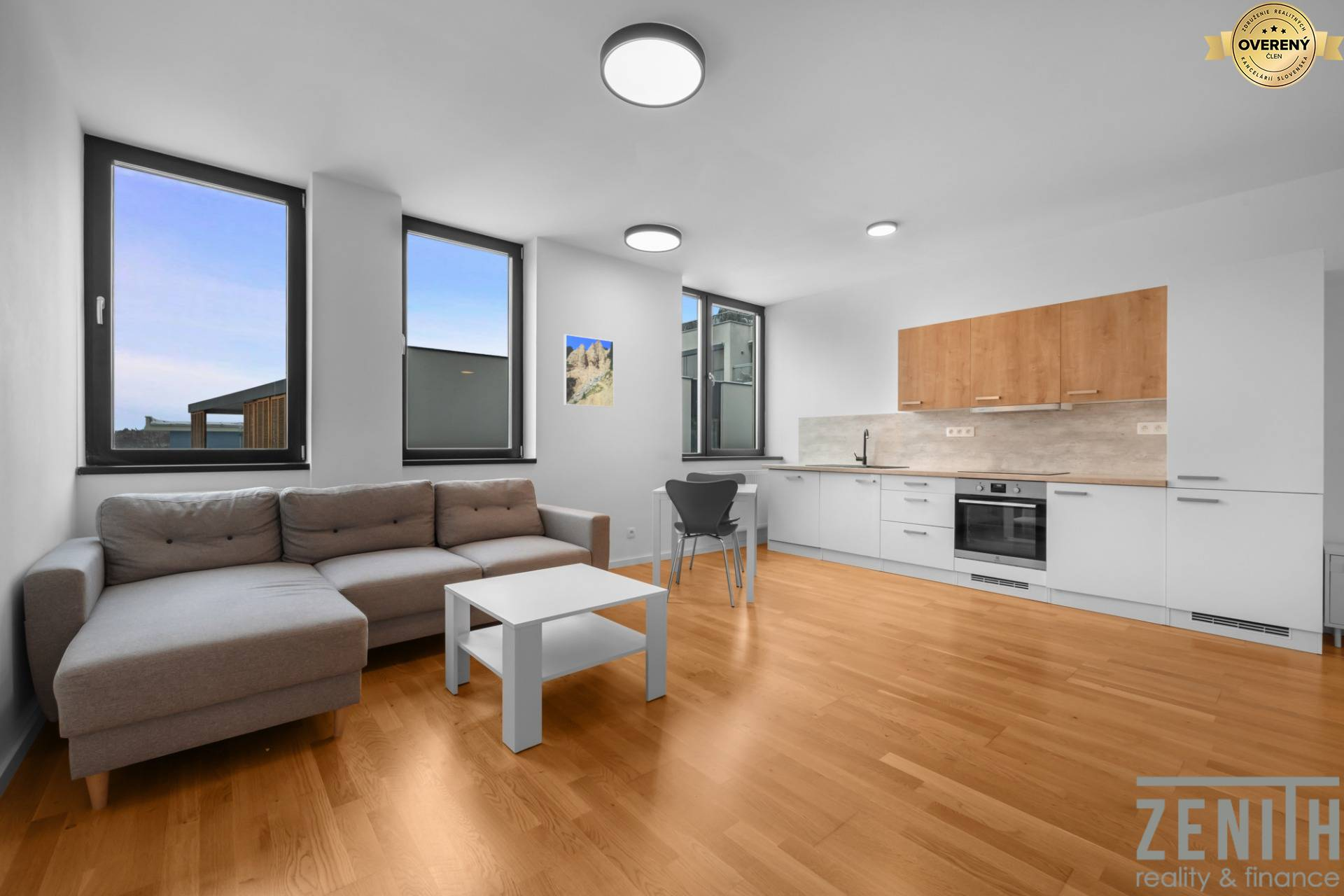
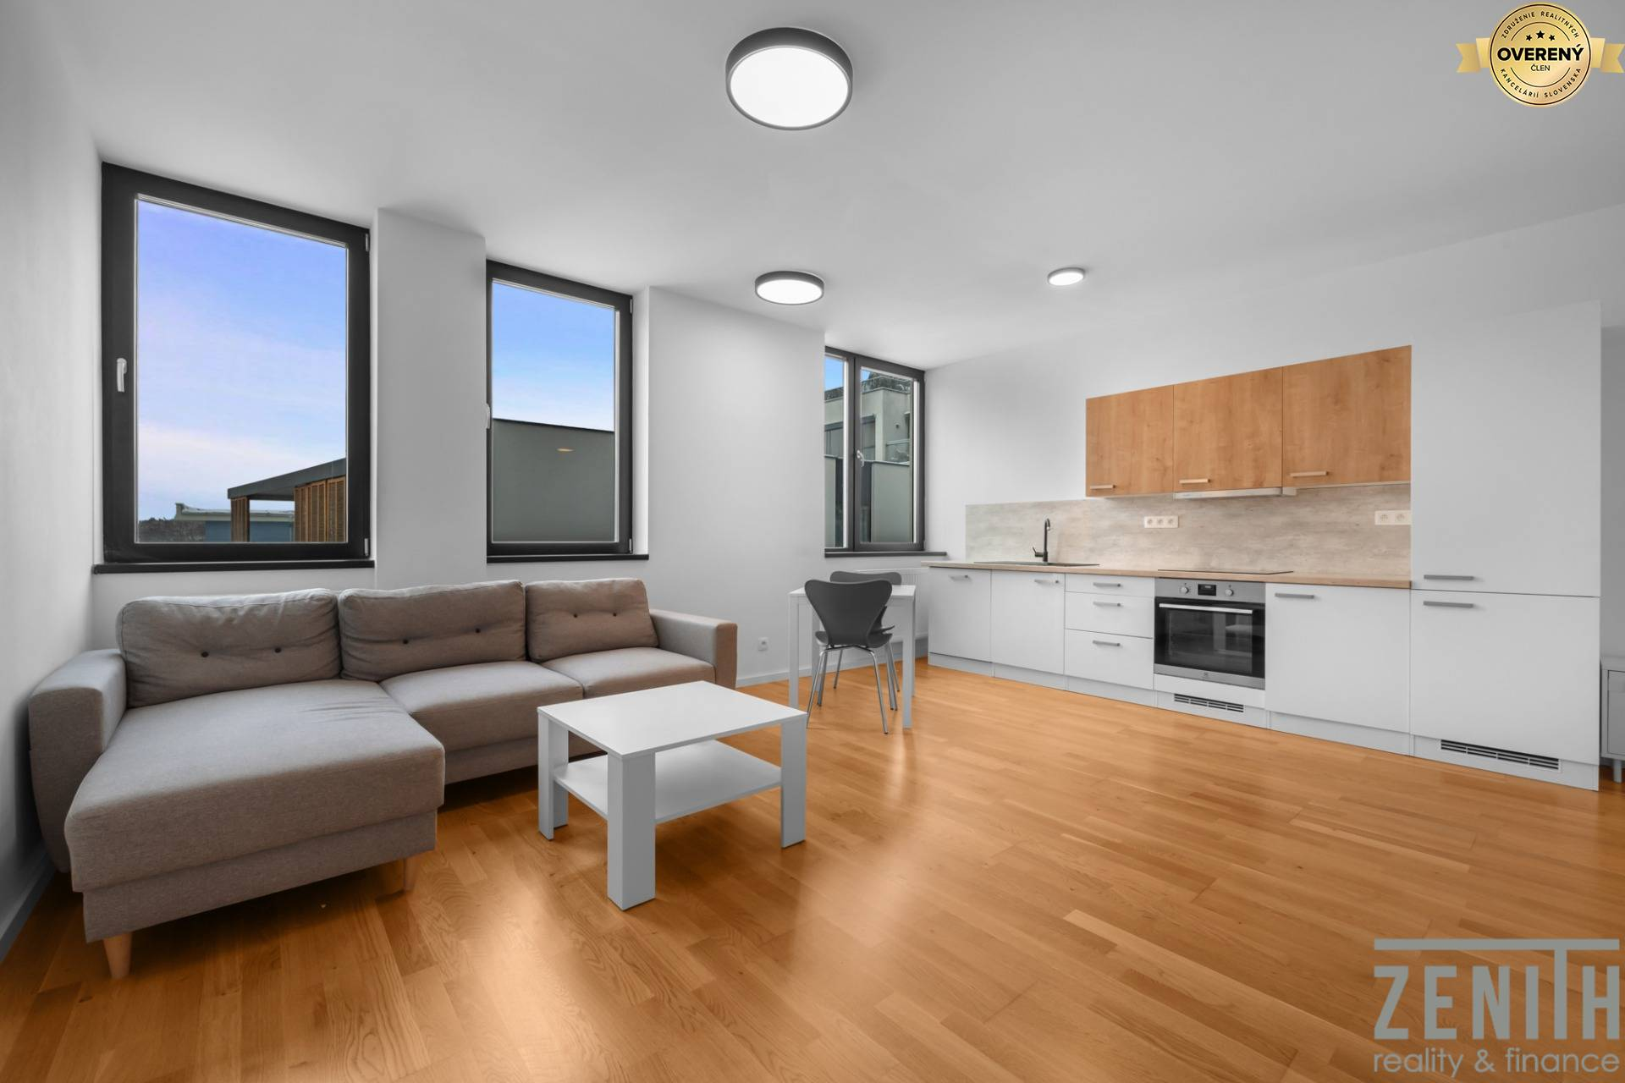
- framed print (589, 372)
